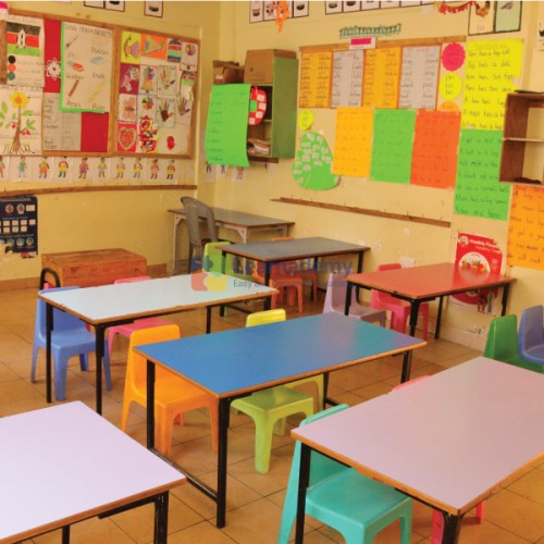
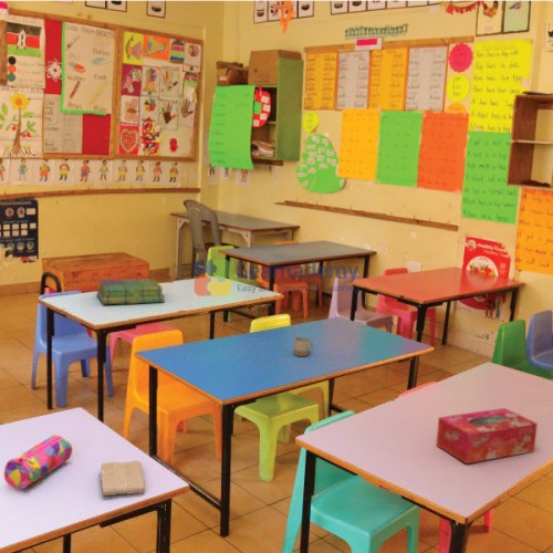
+ cup (303, 346)
+ stack of books (129, 291)
+ pencil case (39, 460)
+ tissue box (486, 434)
+ washcloth (122, 477)
